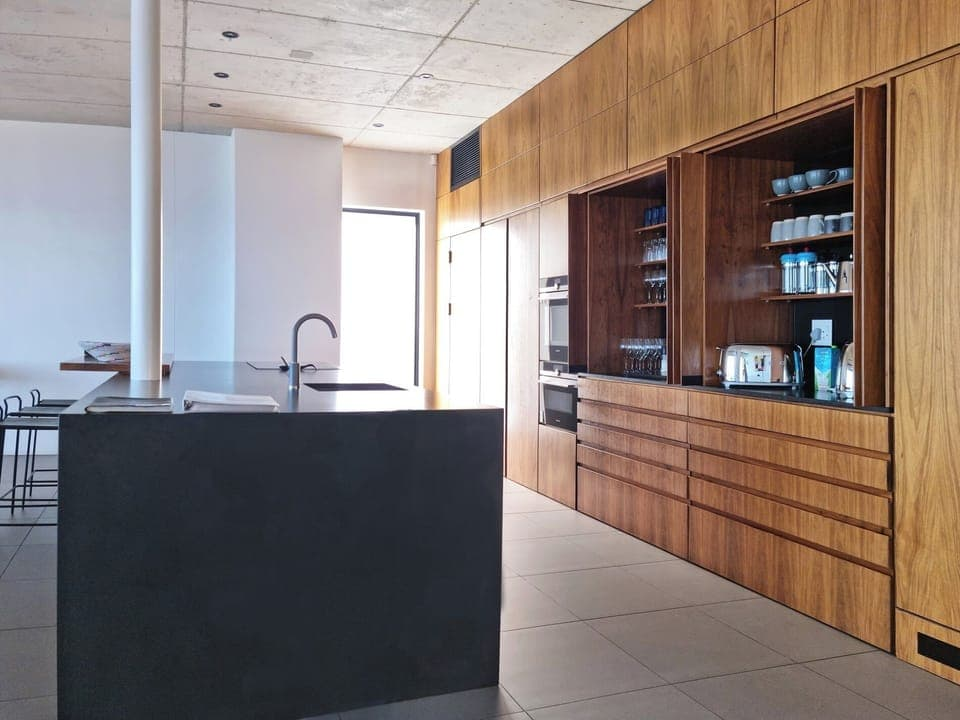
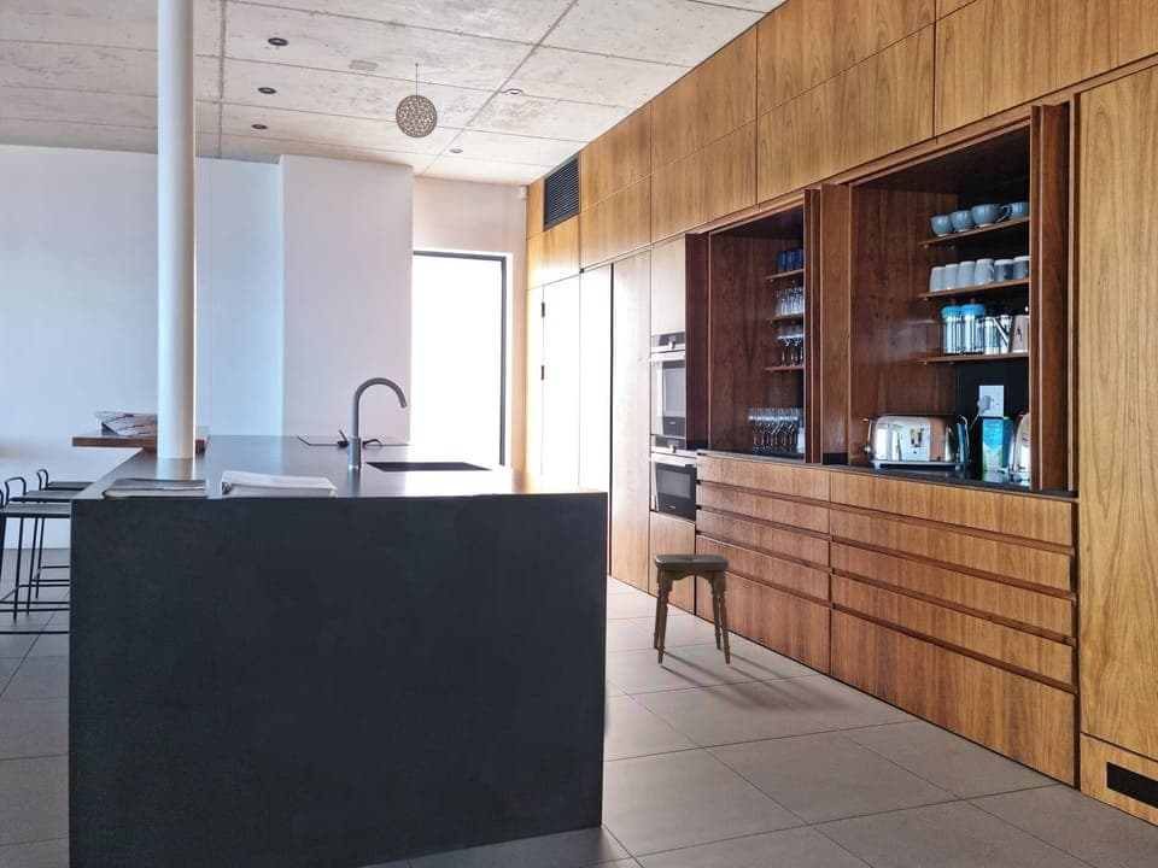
+ pendant light (416, 100)
+ stool (712, 603)
